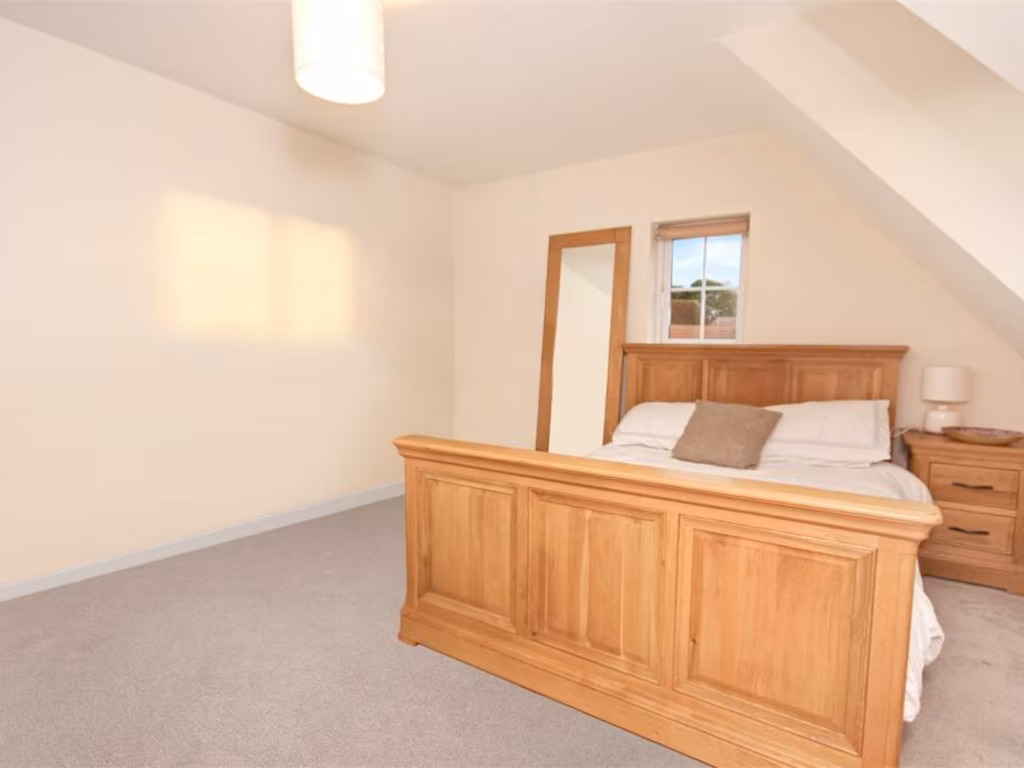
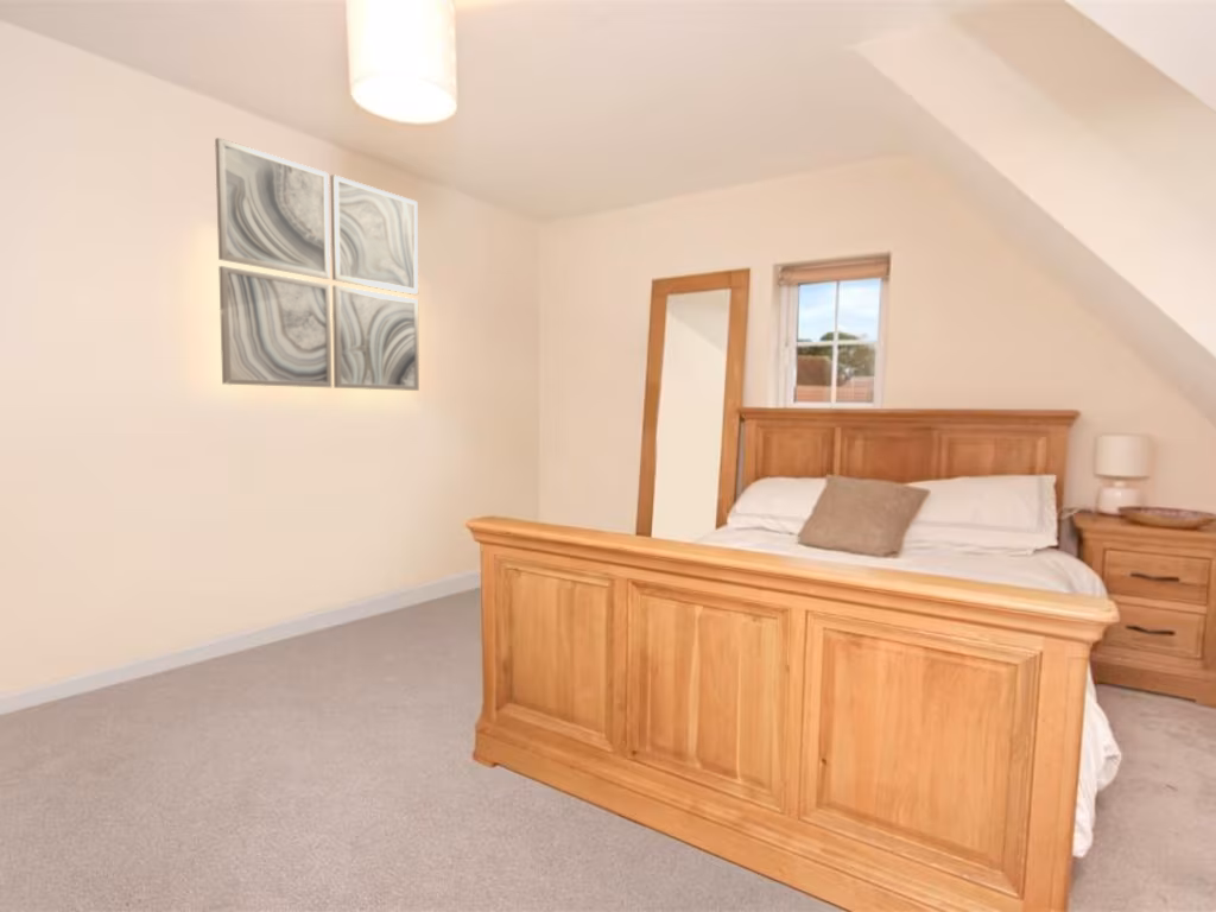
+ wall art (332, 279)
